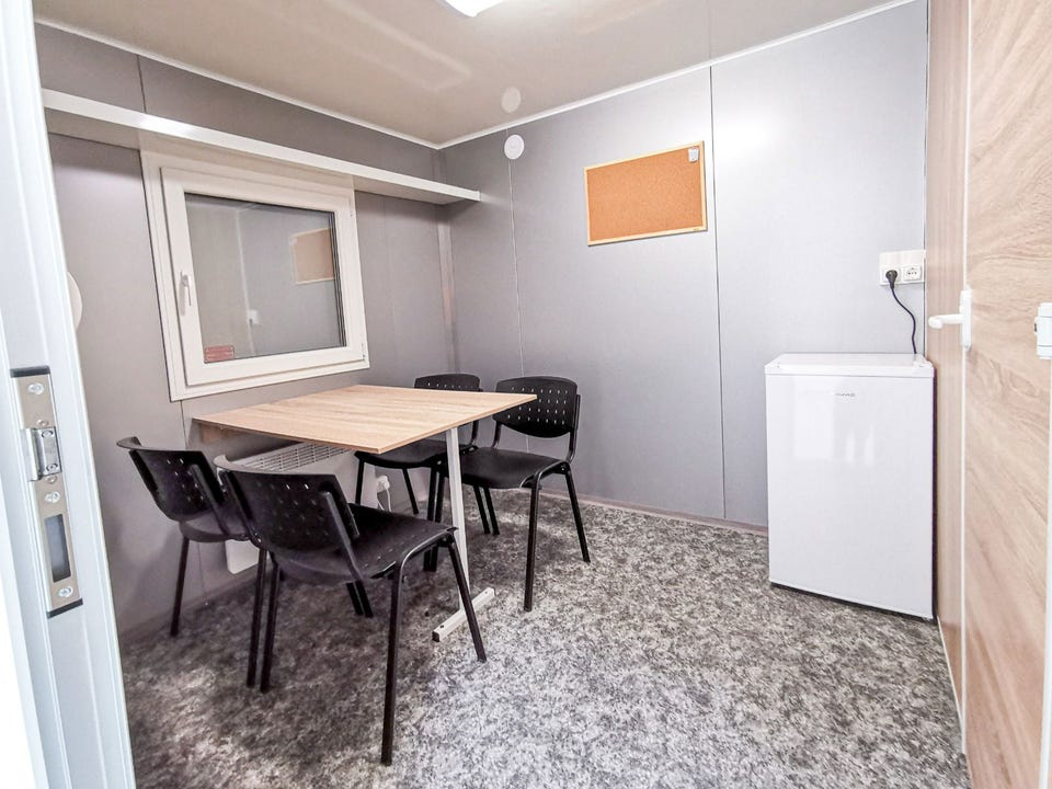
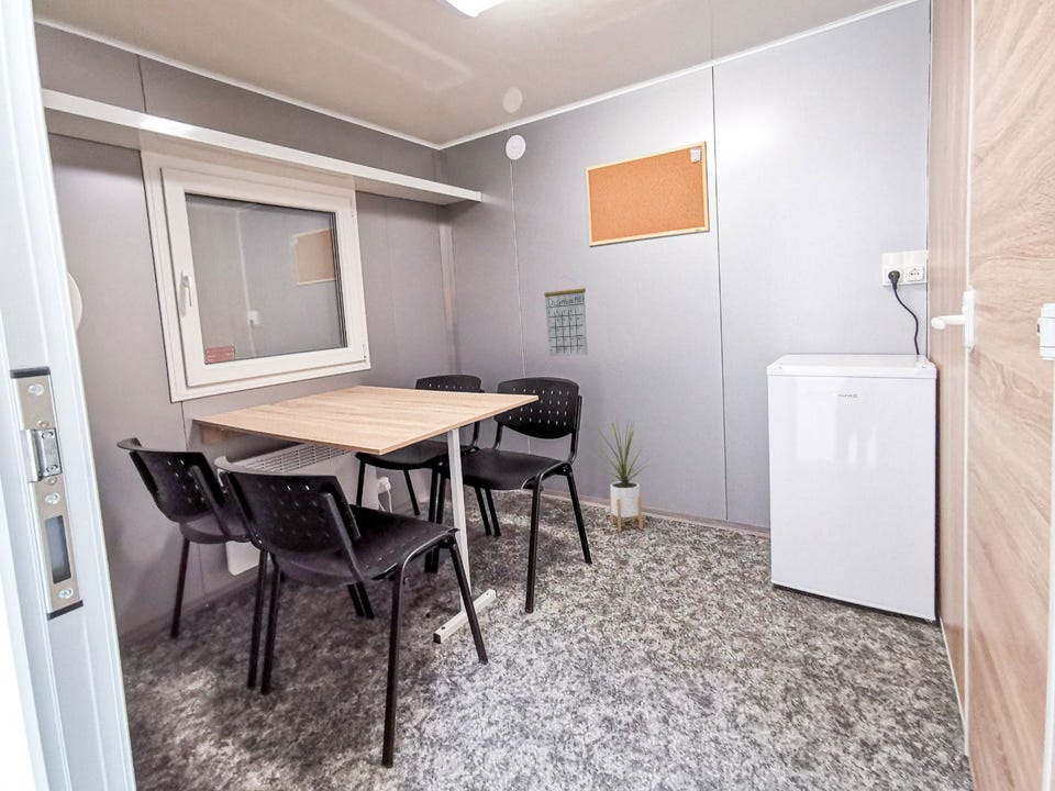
+ house plant (625, 471)
+ calendar (565, 315)
